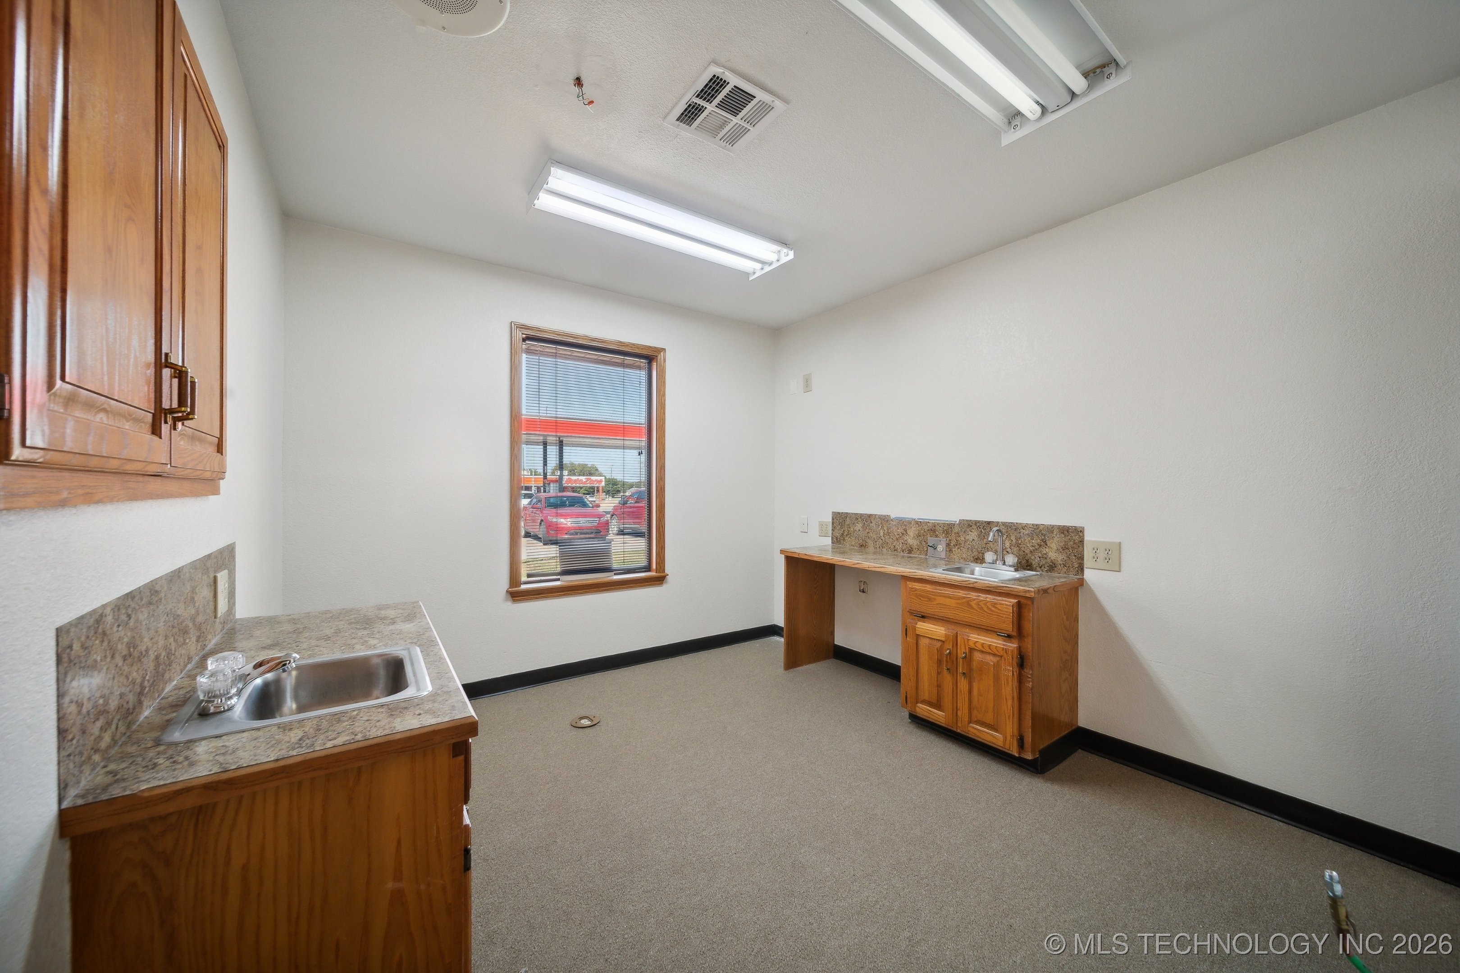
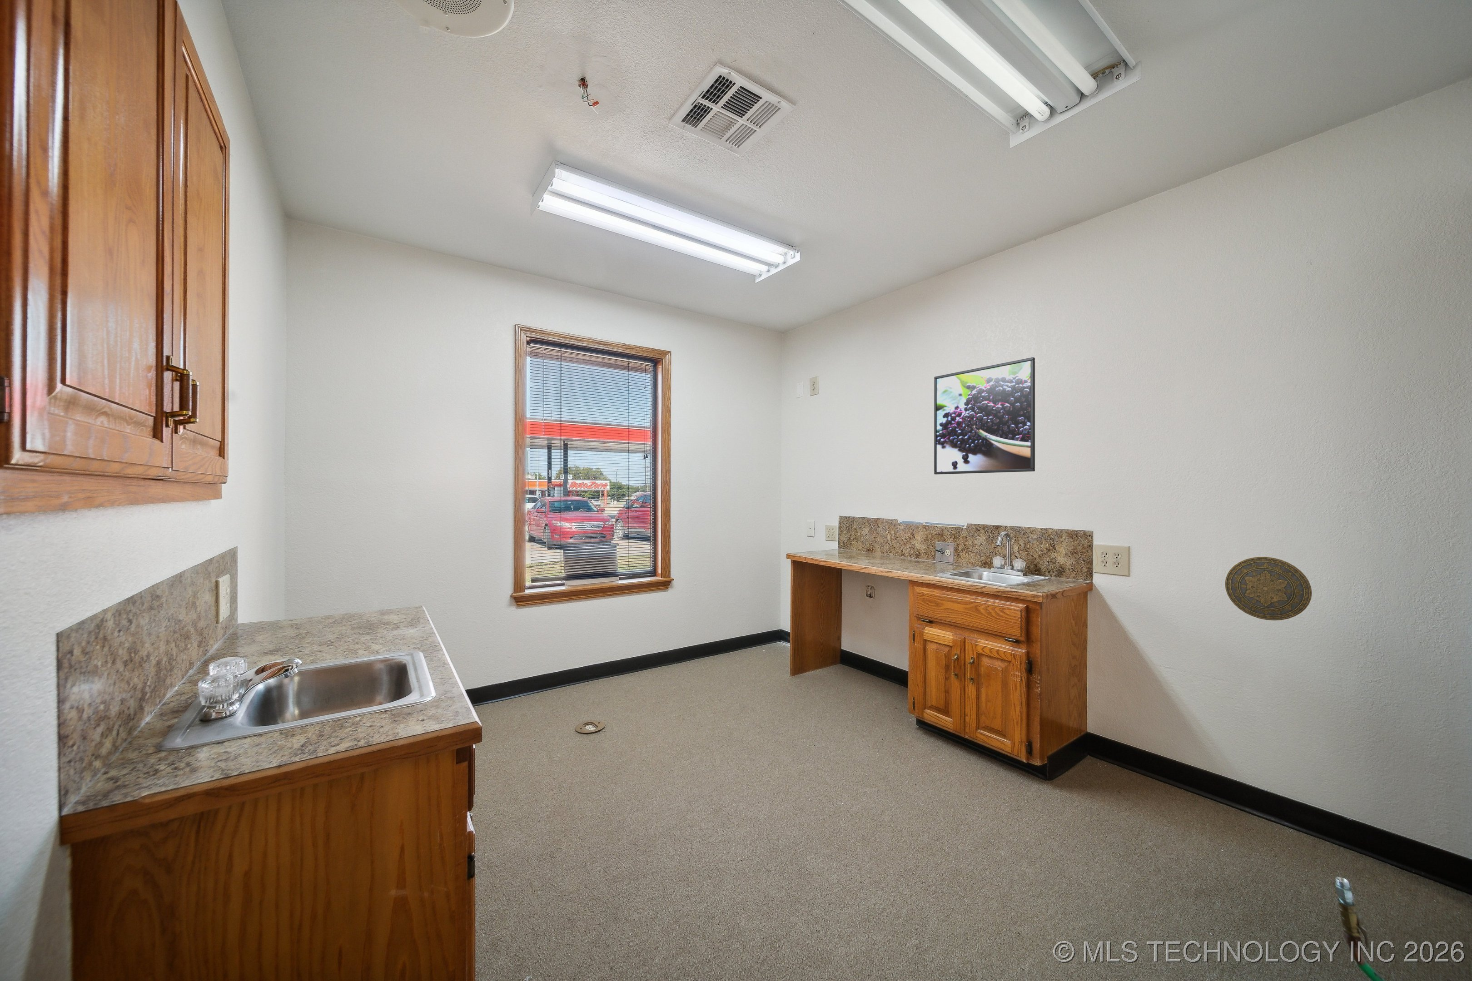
+ decorative plate (1266, 589)
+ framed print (980, 420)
